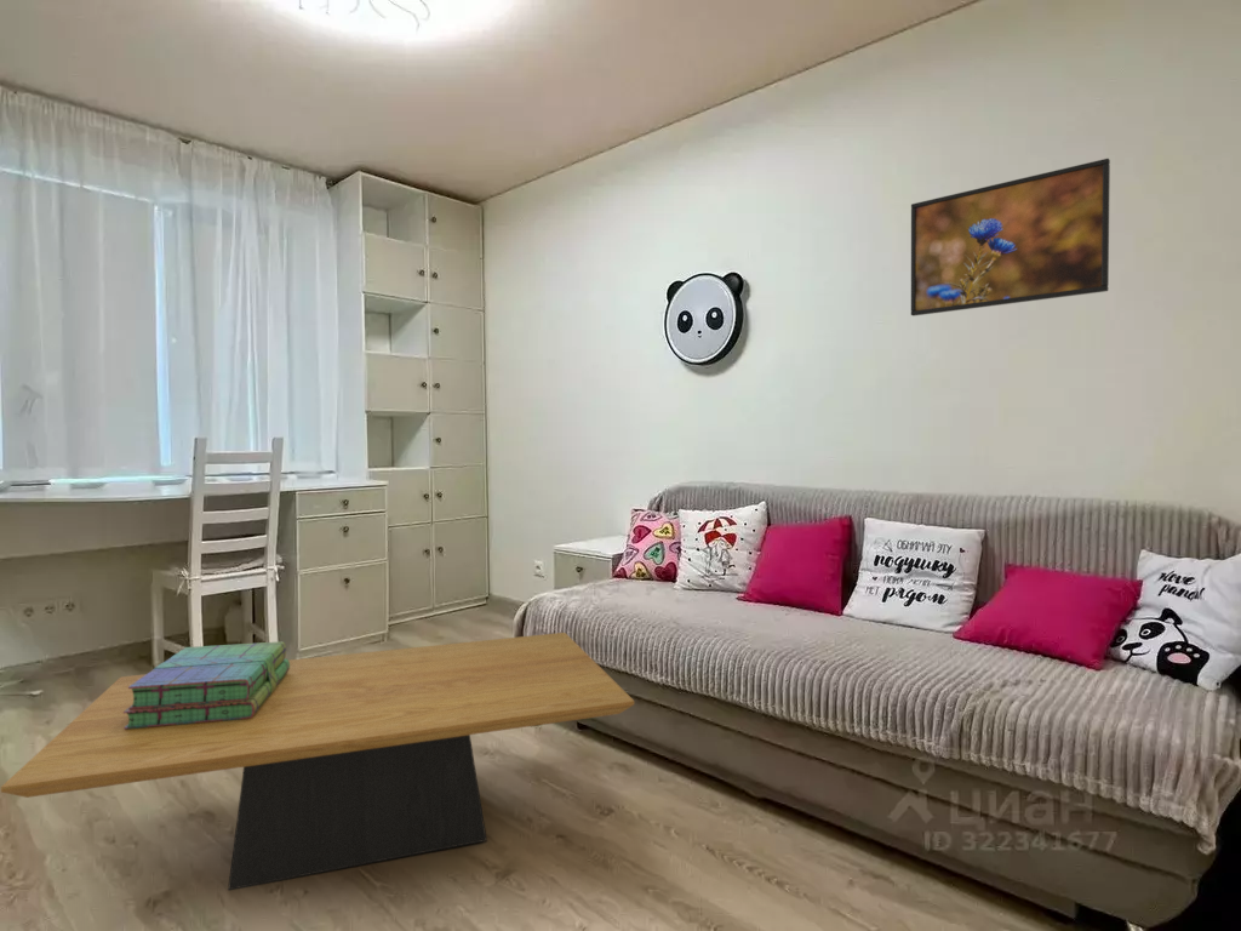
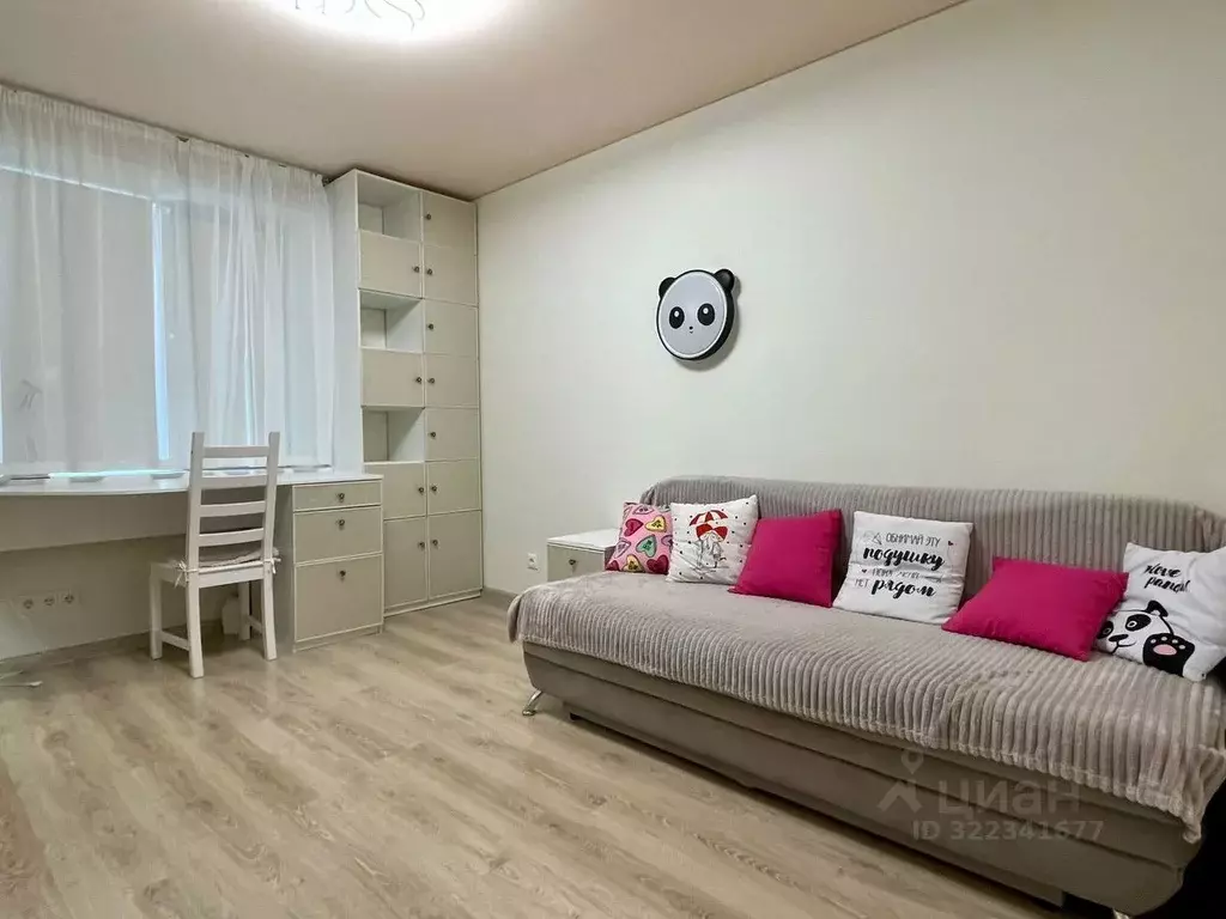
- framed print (1001, 244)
- stack of books (215, 679)
- coffee table (364, 760)
